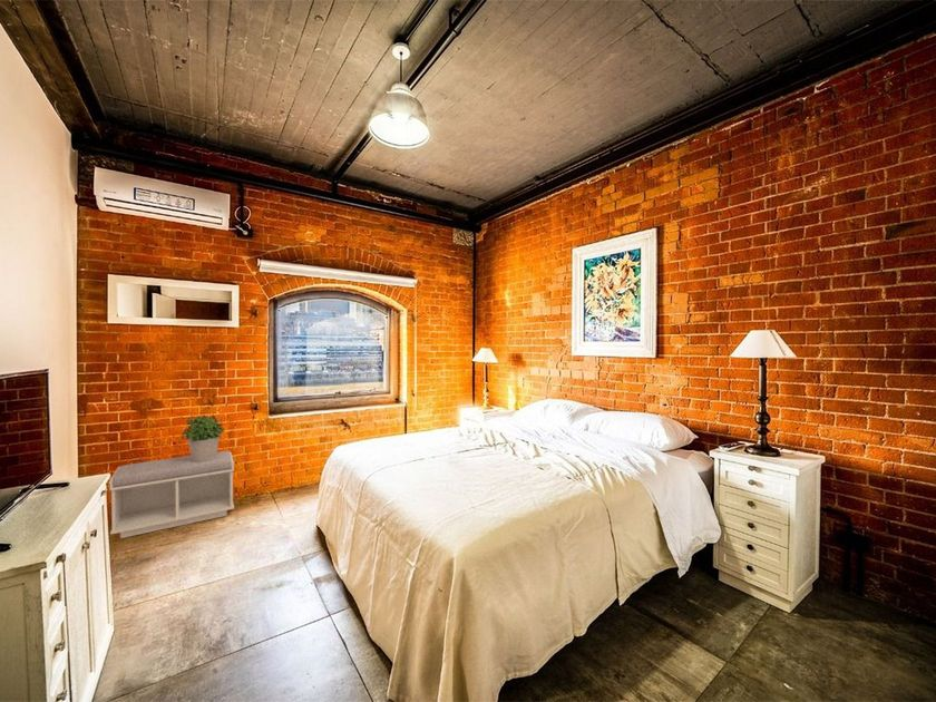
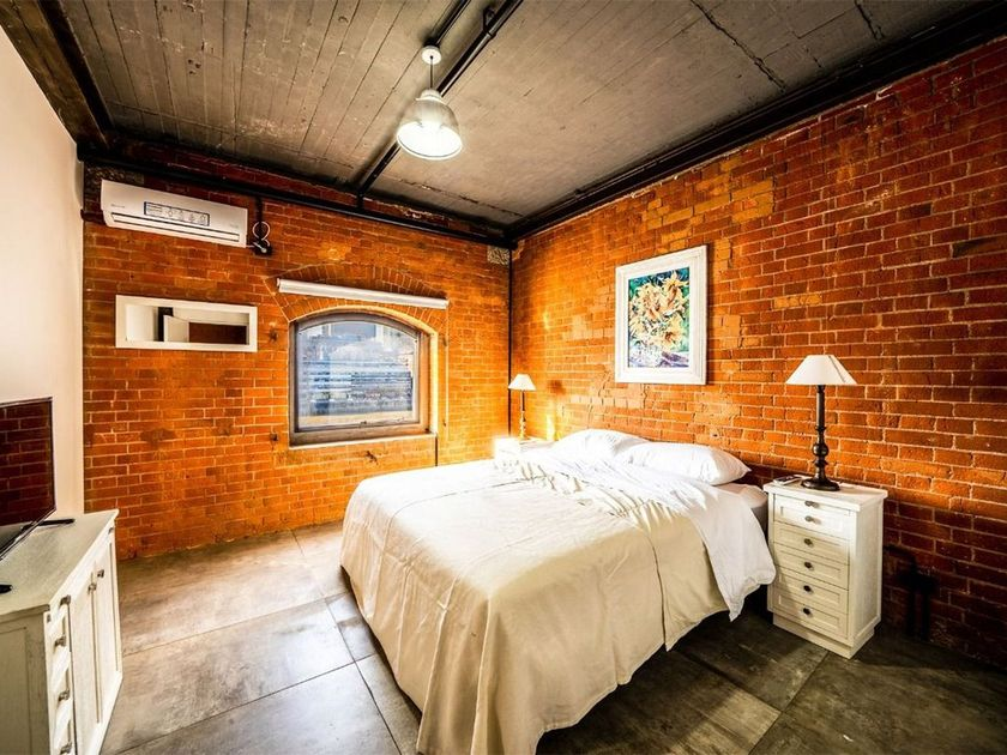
- potted plant (201, 436)
- bench (177, 489)
